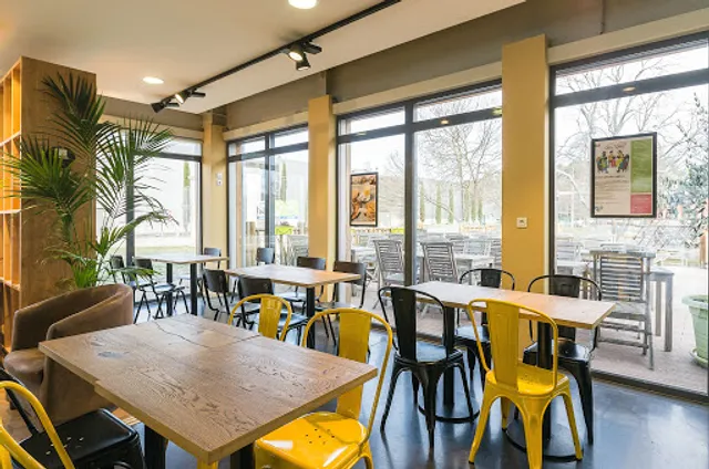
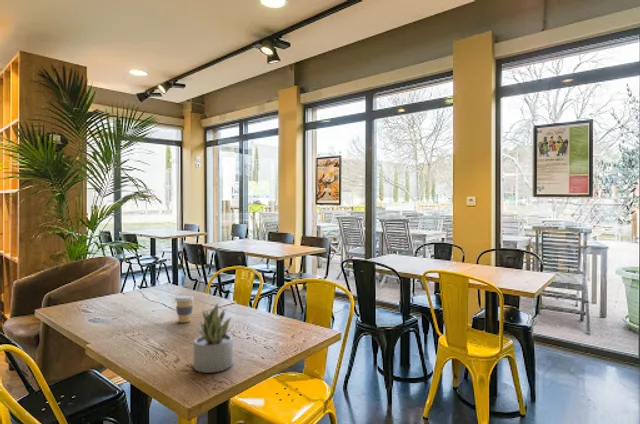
+ succulent plant (213, 334)
+ coffee cup (184, 308)
